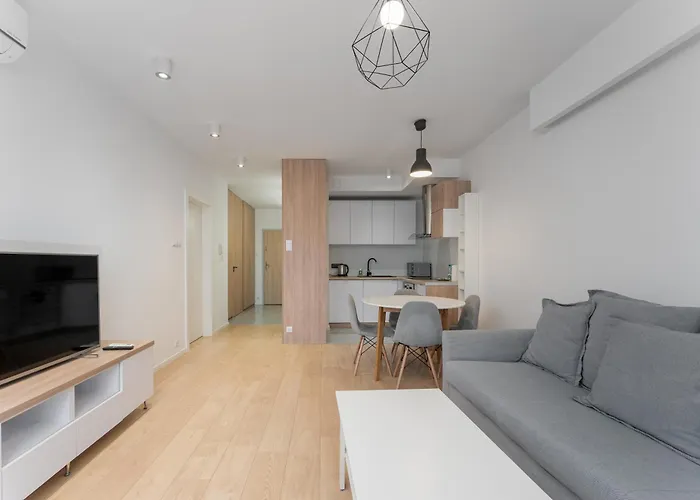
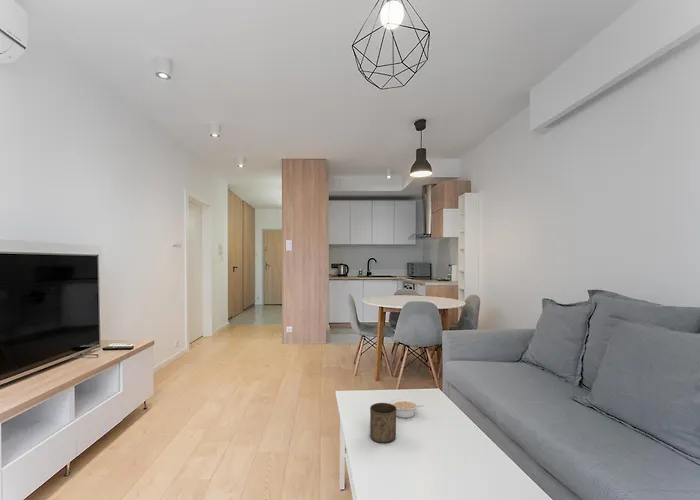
+ cup (383, 422)
+ legume (405, 407)
